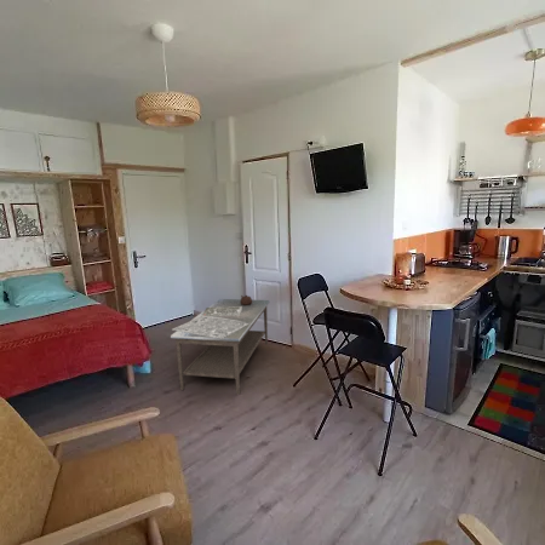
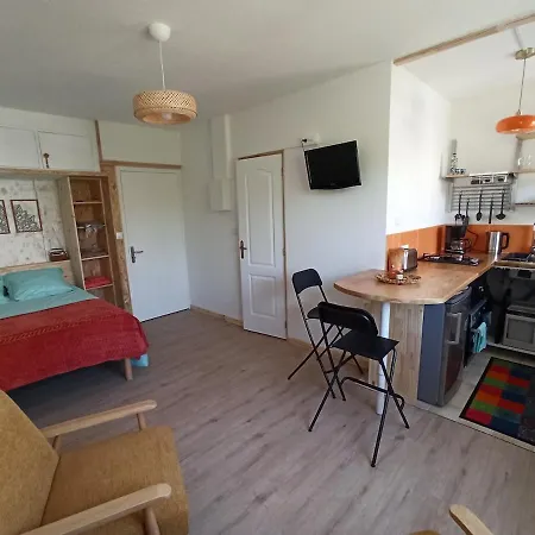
- coffee table (225, 334)
